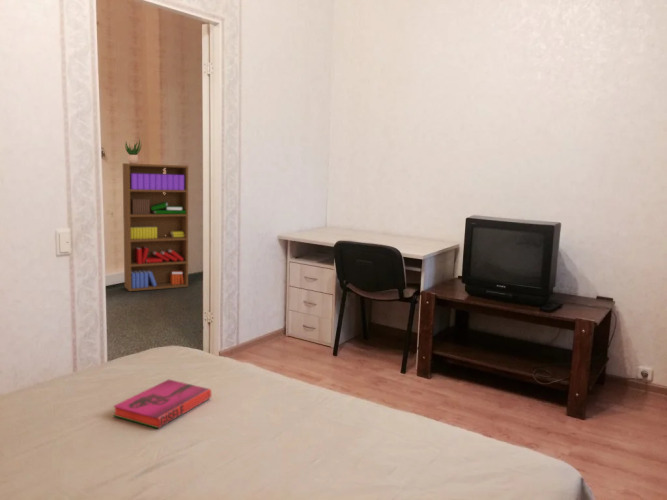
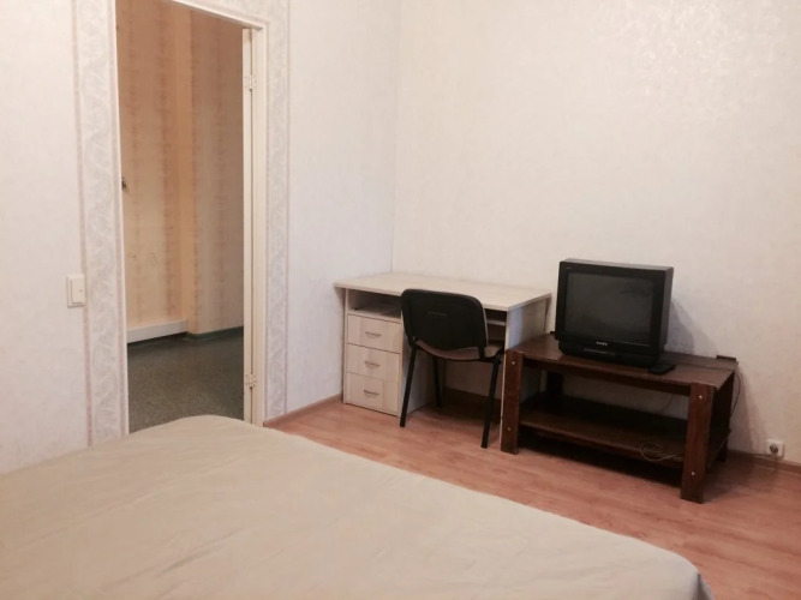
- bookshelf (156, 226)
- potted plant (133, 150)
- hardback book (164, 401)
